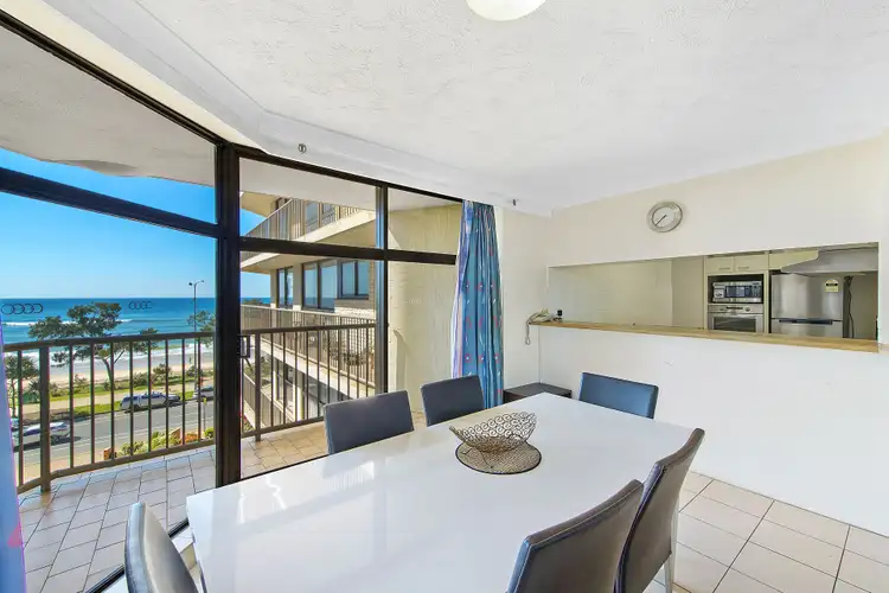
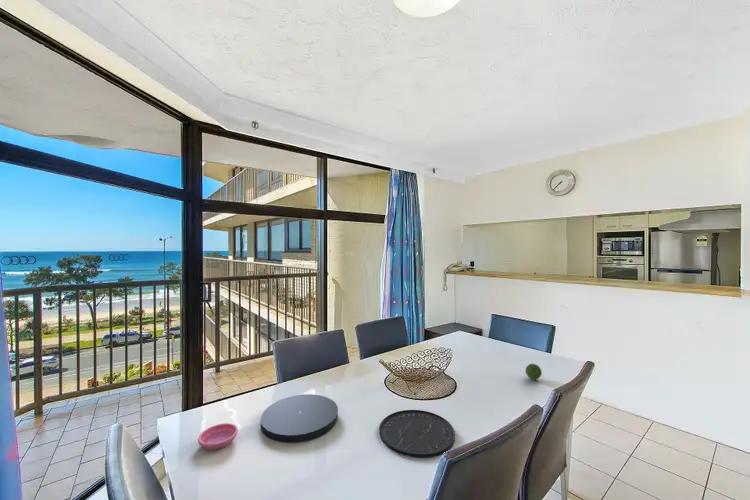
+ fruit (533, 371)
+ saucer (218, 437)
+ plate (416, 430)
+ plate (300, 415)
